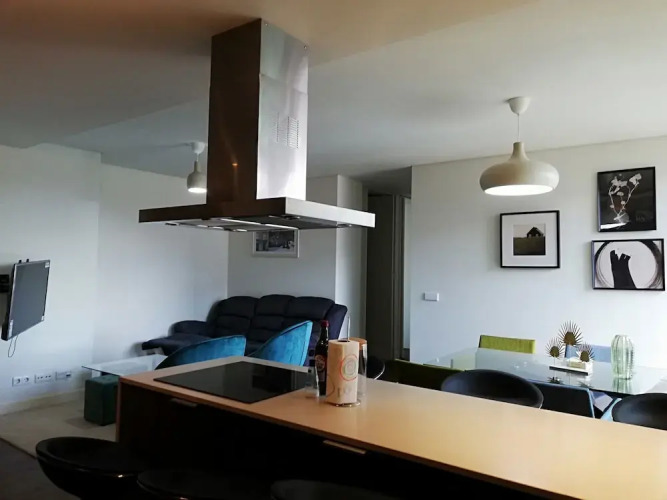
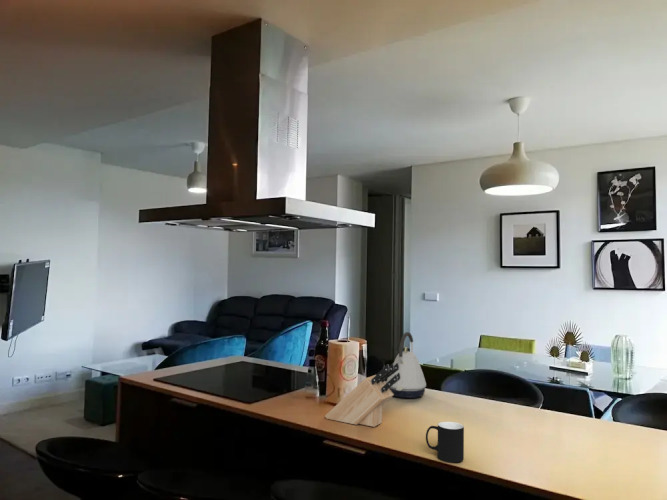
+ cup (444, 440)
+ knife block (364, 390)
+ kettle (406, 363)
